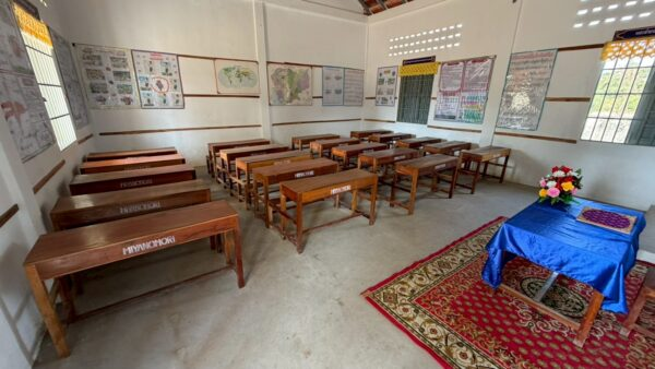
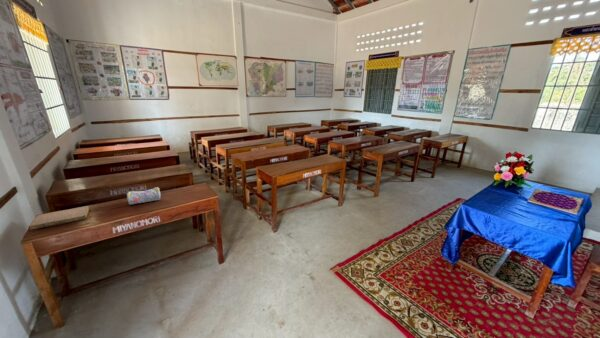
+ pencil case (144, 195)
+ notebook (61, 217)
